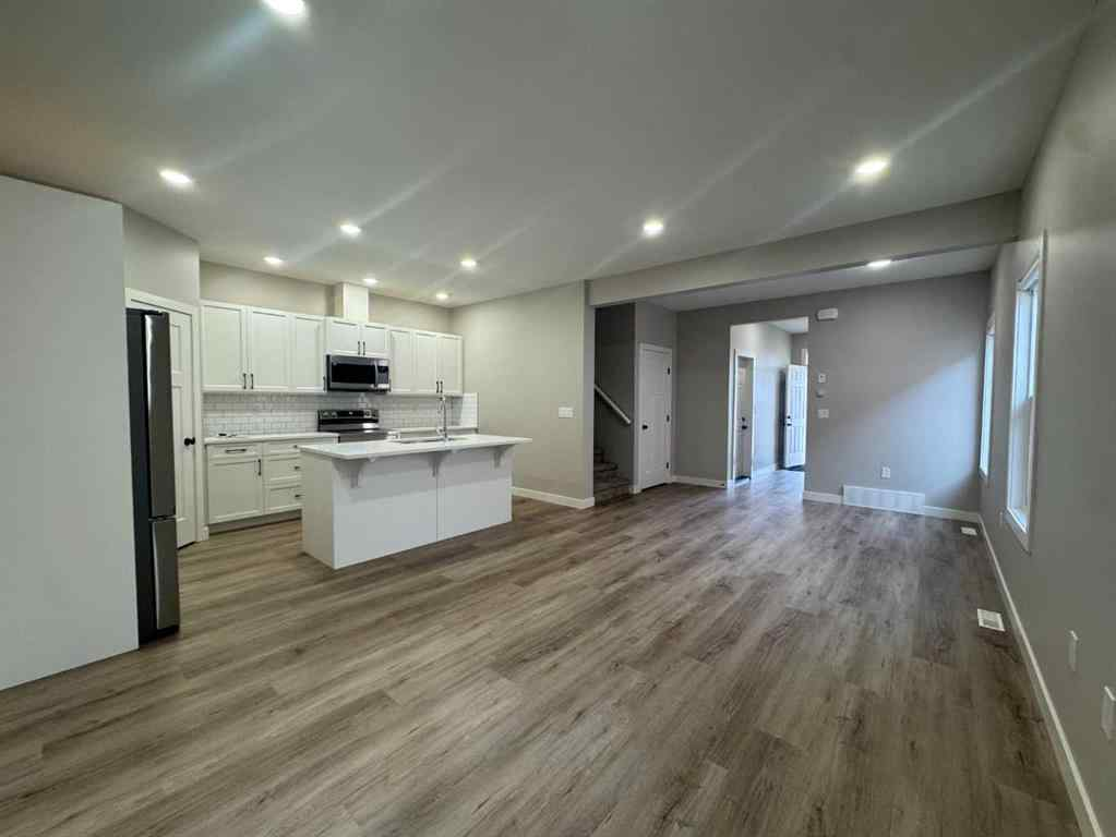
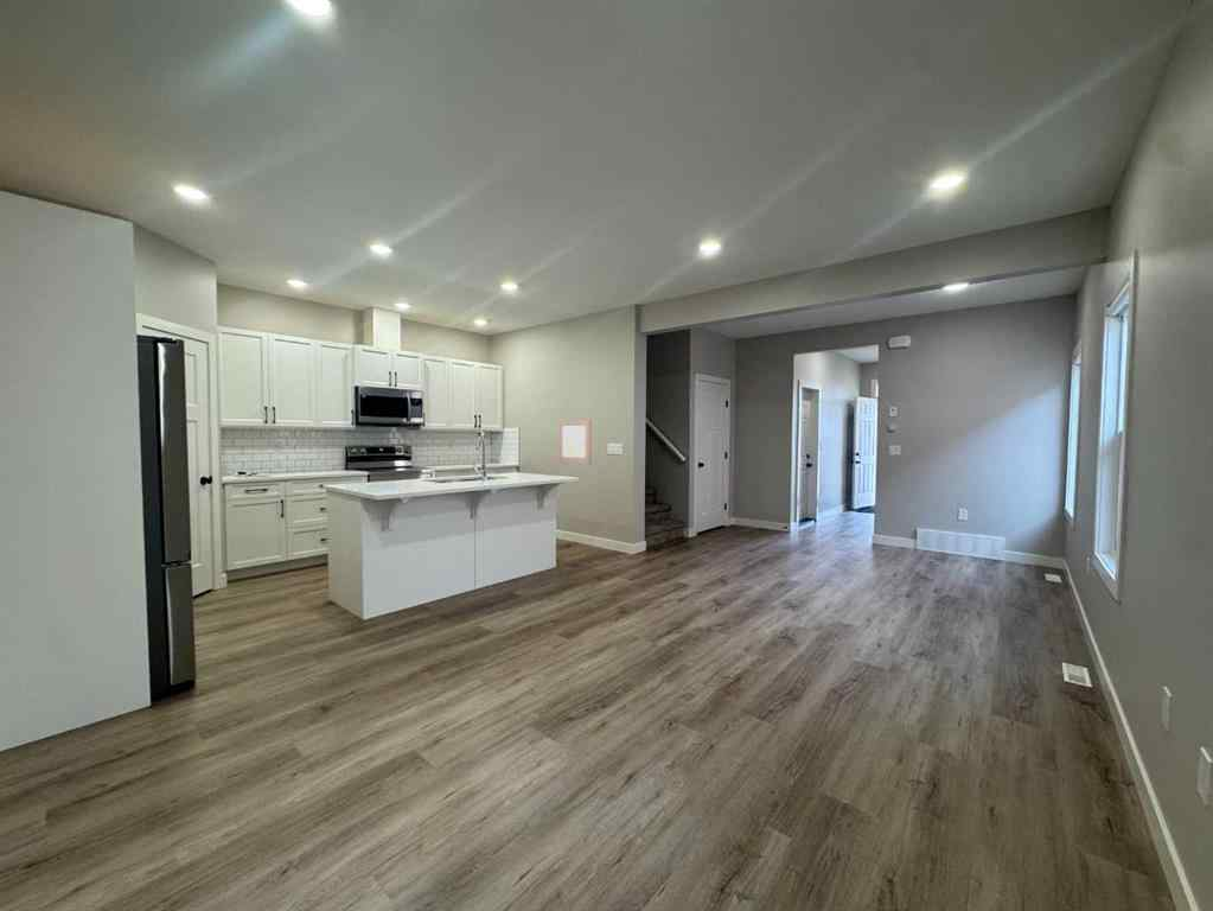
+ wall art (574, 441)
